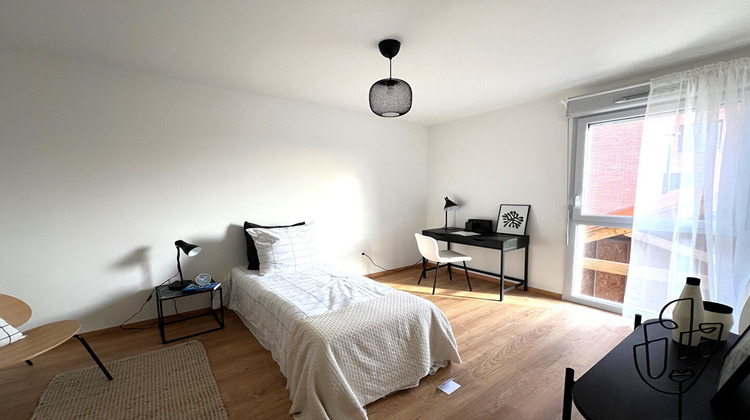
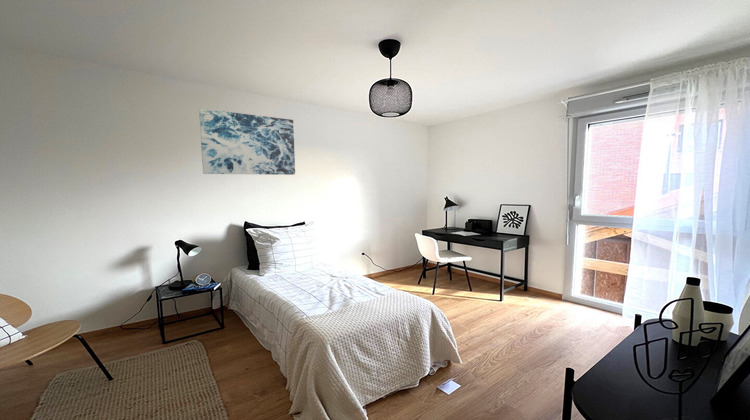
+ wall art (251, 144)
